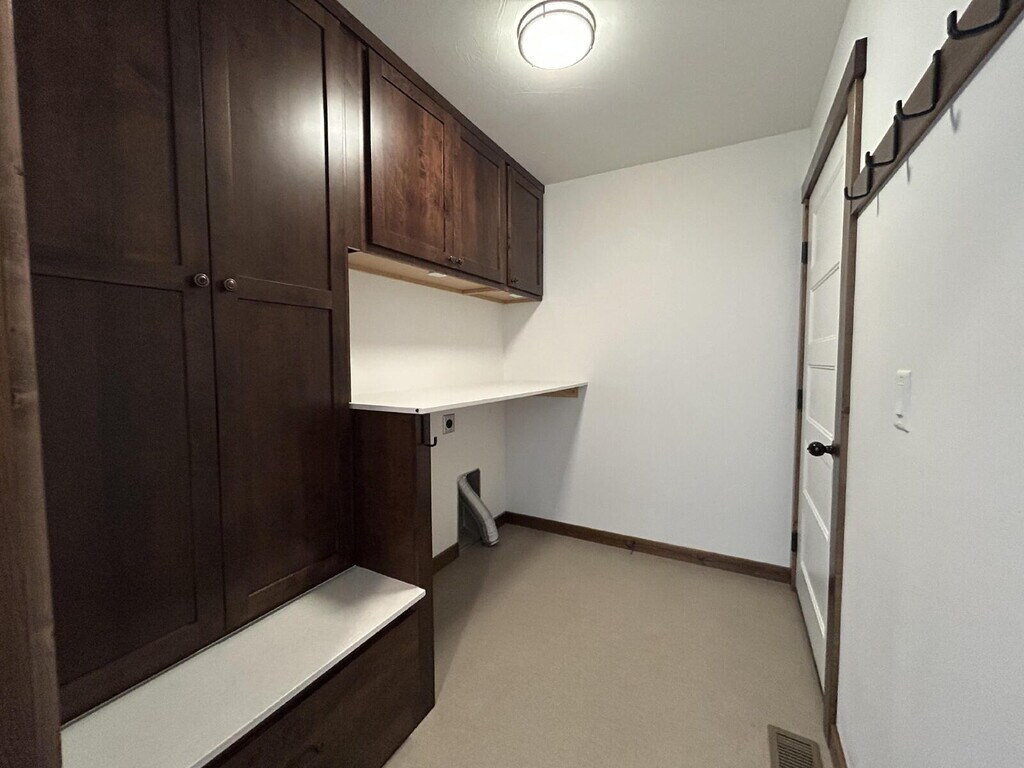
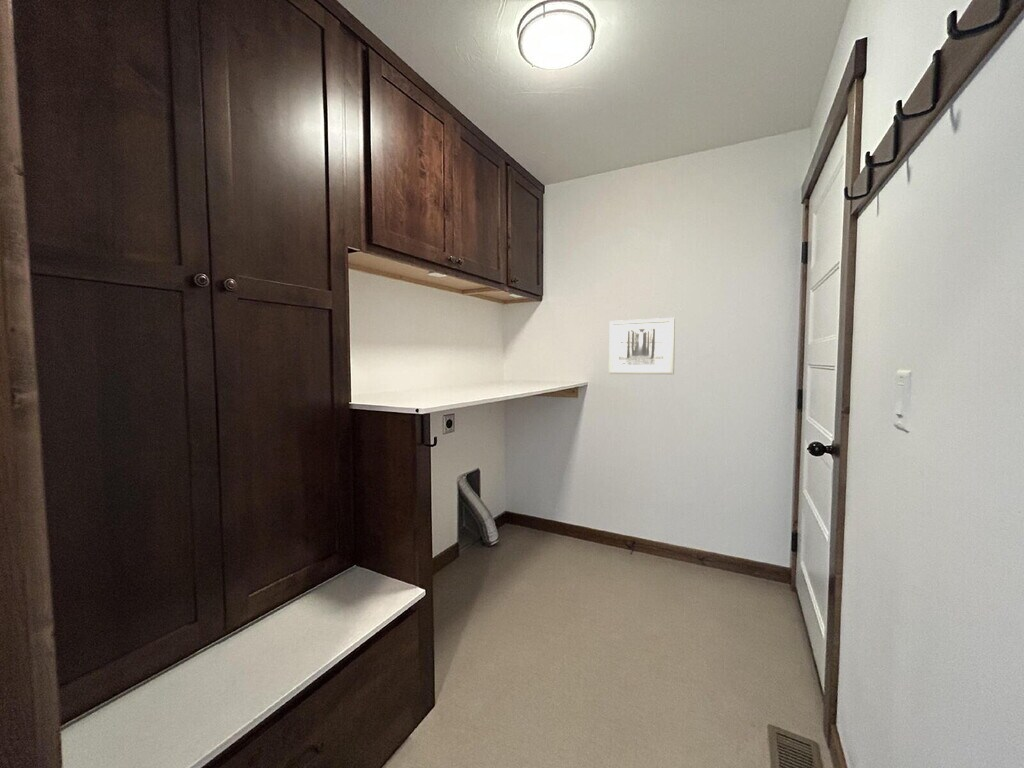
+ wall art (640, 347)
